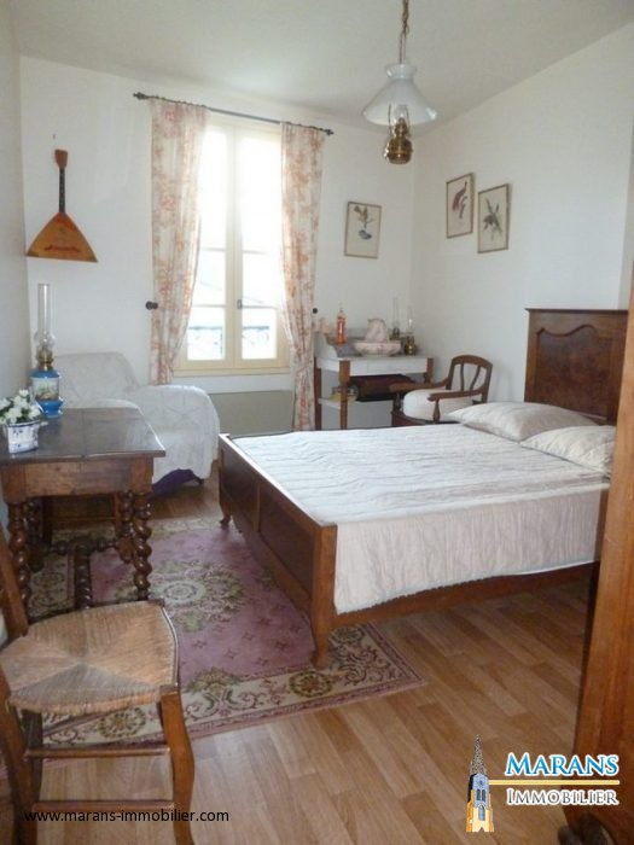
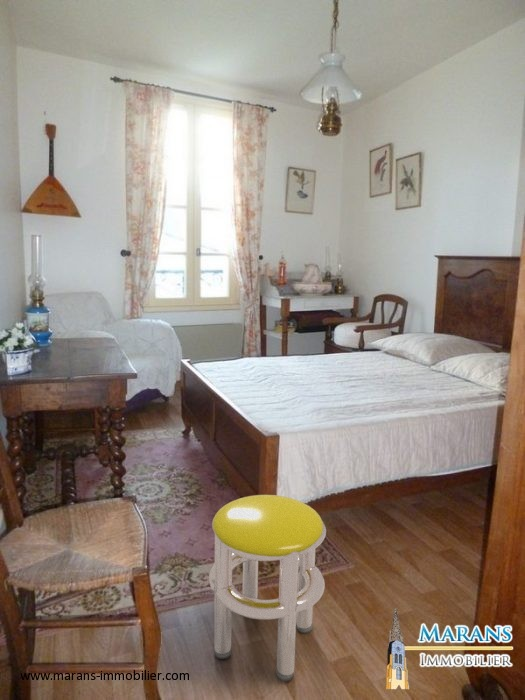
+ stool (257, 577)
